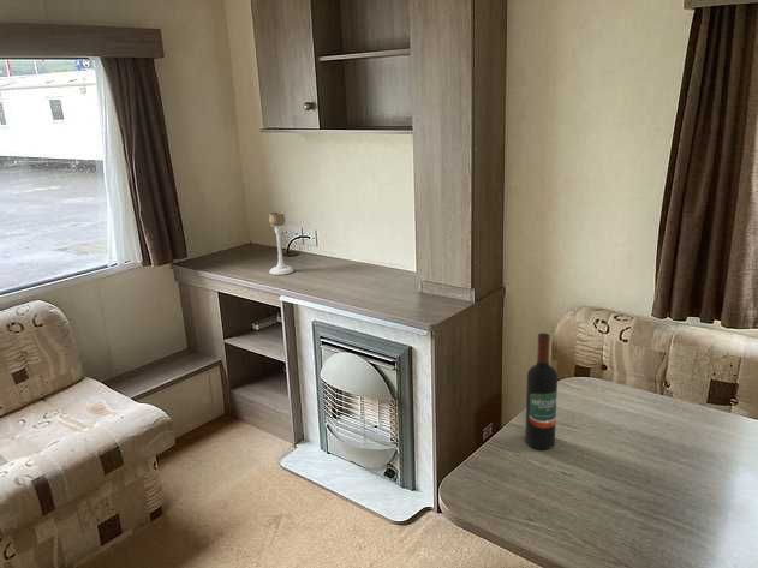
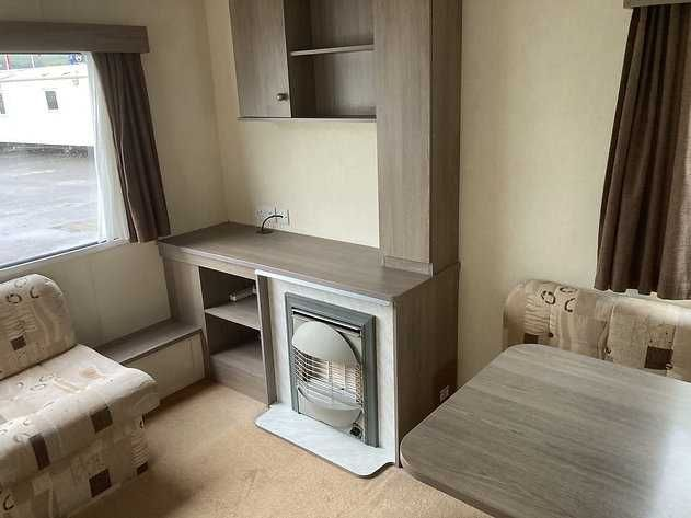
- wine bottle (542, 389)
- candle holder (279, 243)
